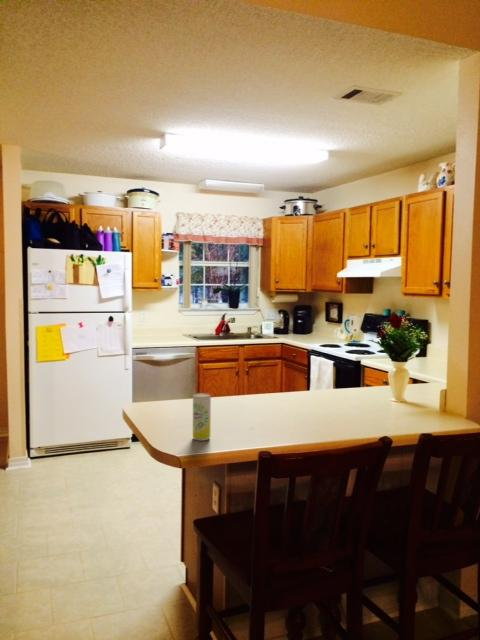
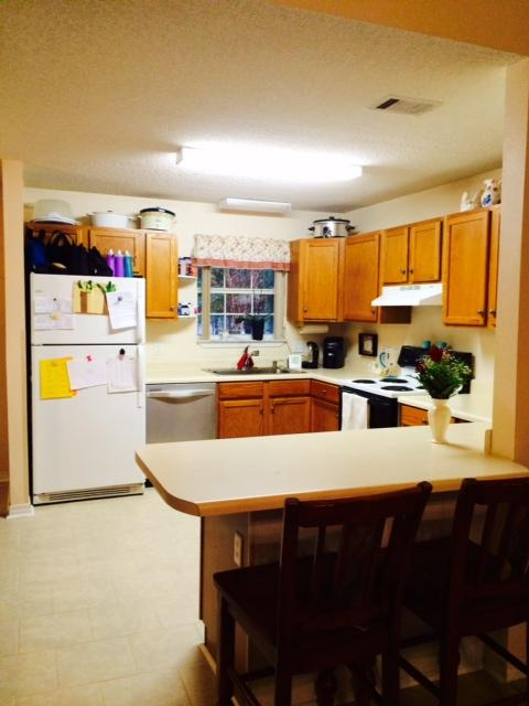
- beverage can (201, 416)
